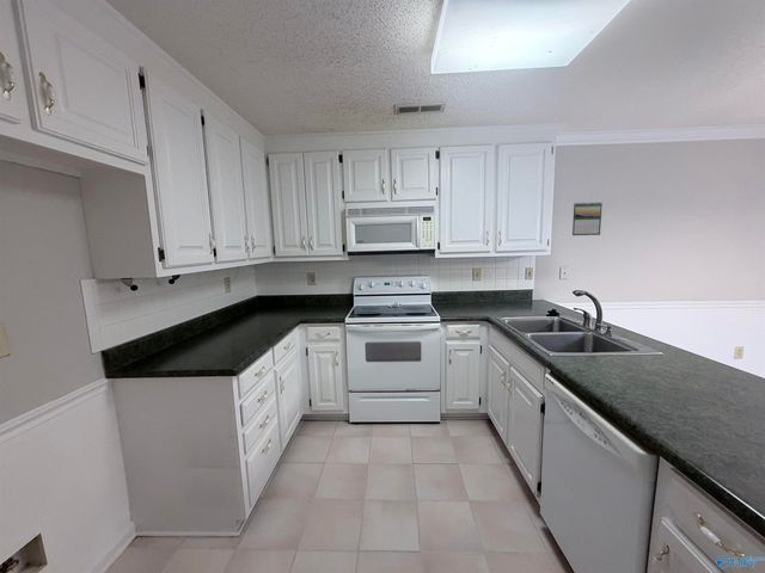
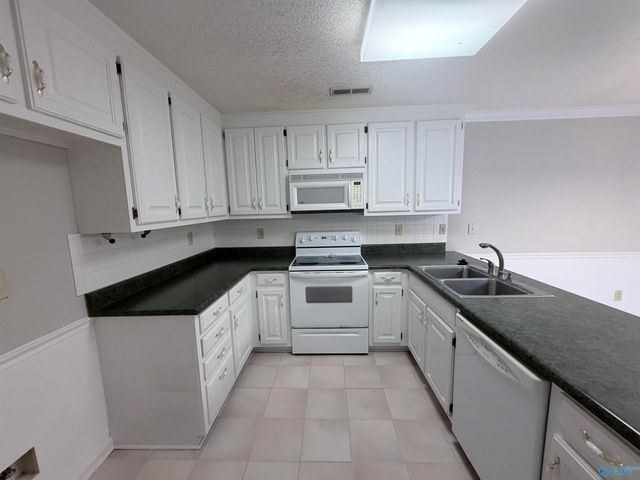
- calendar (587, 218)
